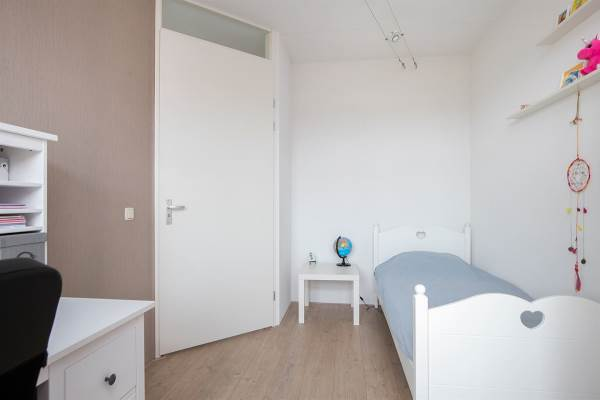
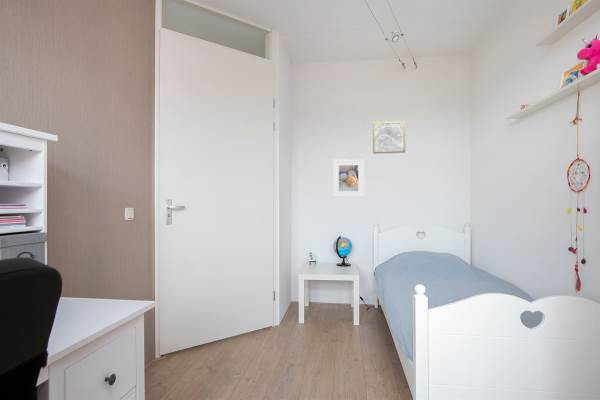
+ wall art (388, 137)
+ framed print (348, 178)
